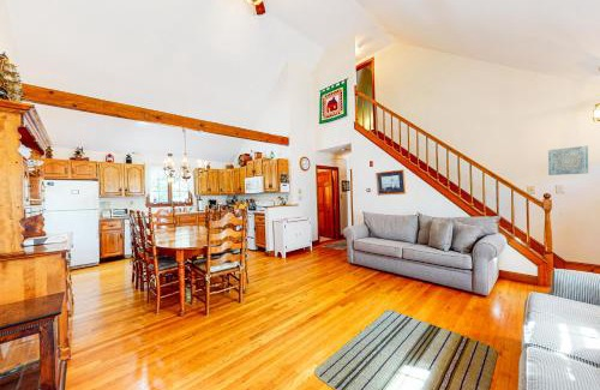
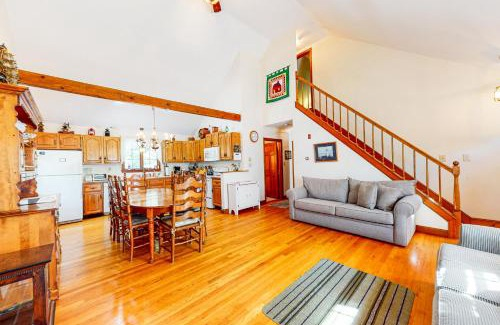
- wall art (566, 161)
